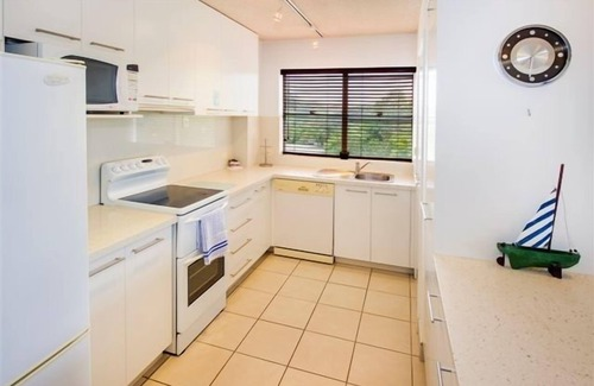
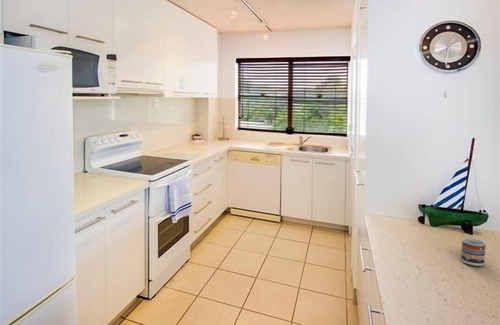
+ cup (473, 250)
